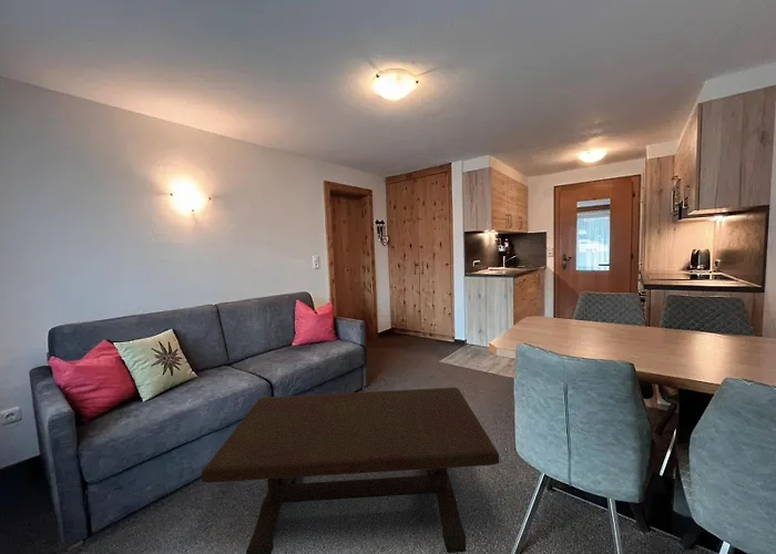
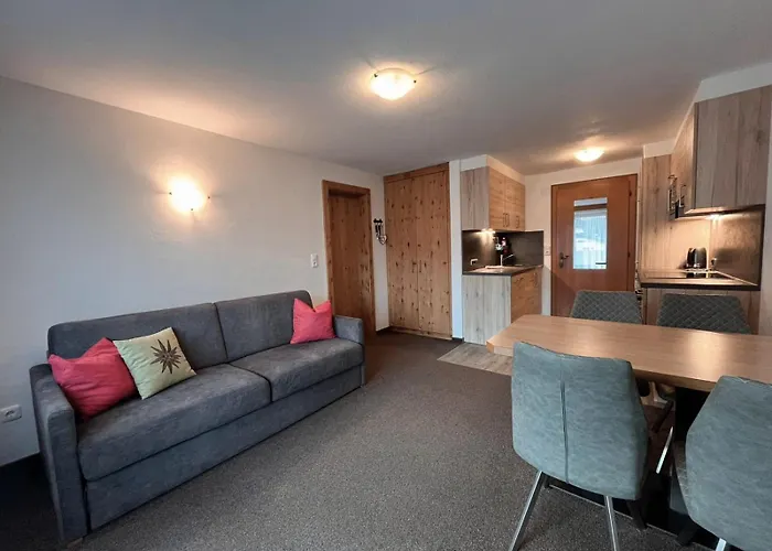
- coffee table (358, 463)
